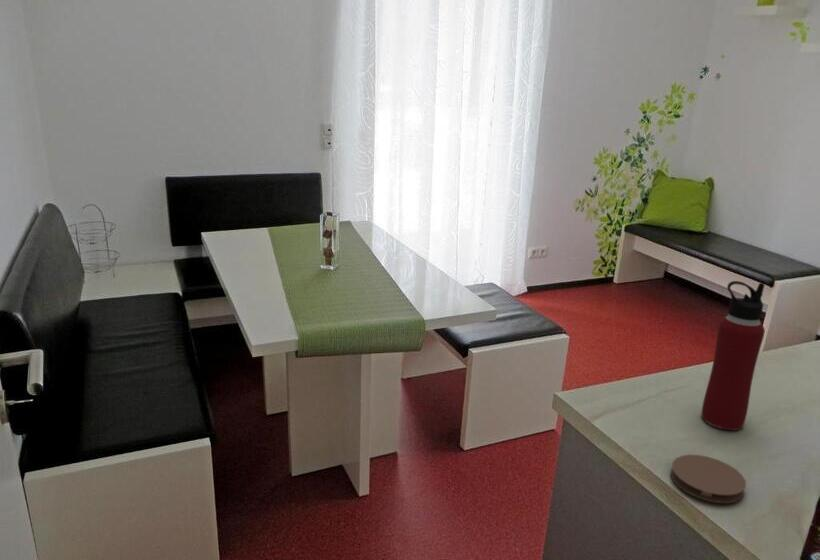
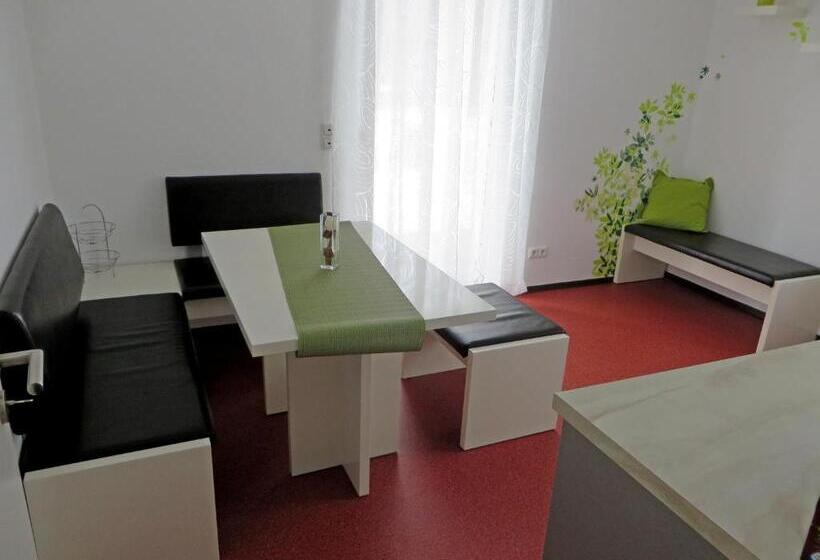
- coaster (707, 477)
- water bottle (735, 353)
